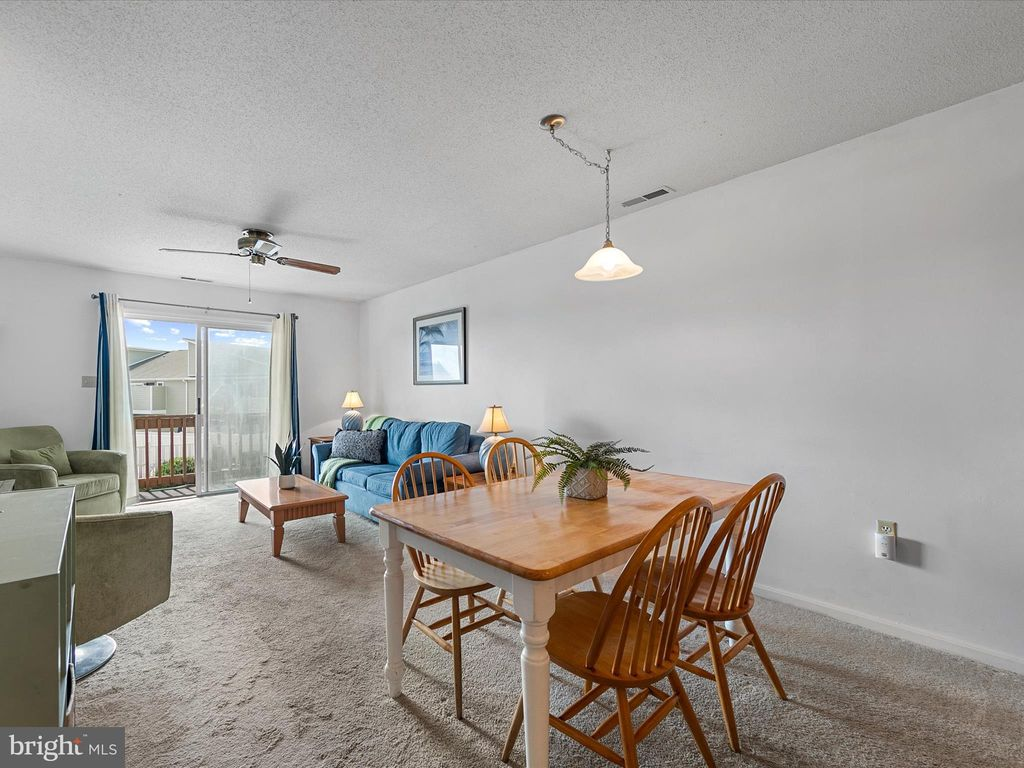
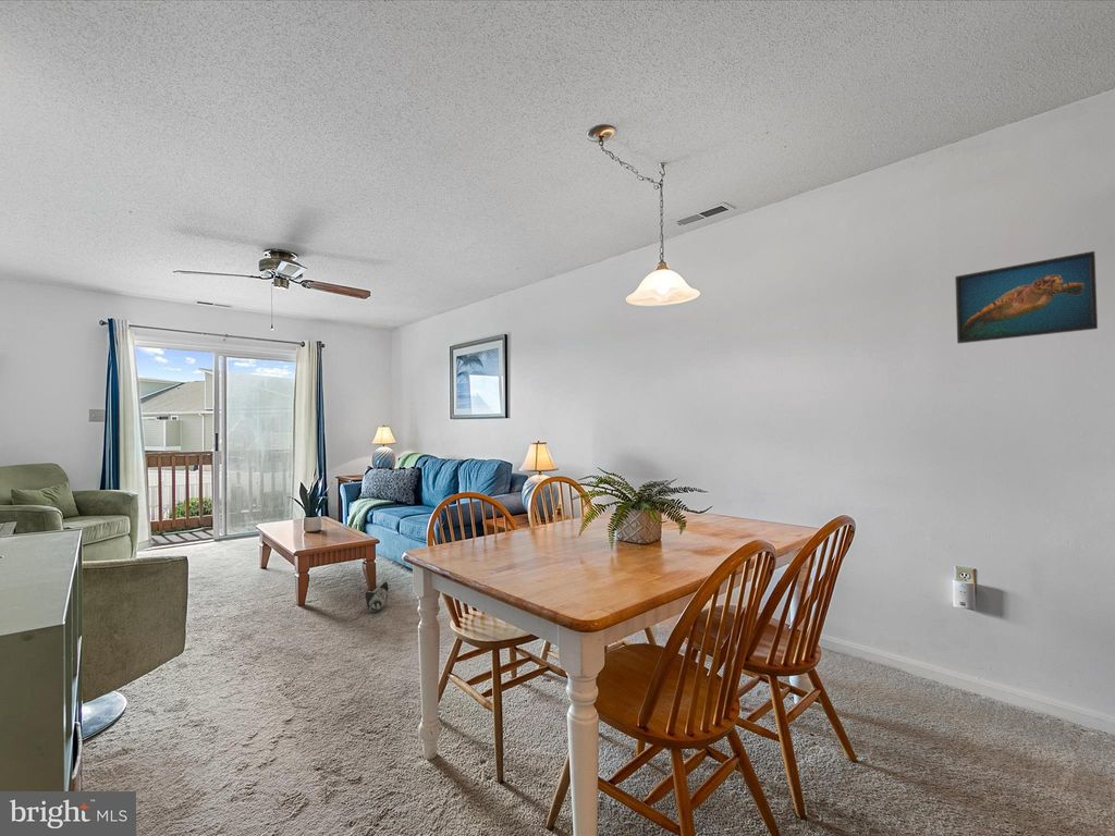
+ plush toy (377, 598)
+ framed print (1020, 300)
